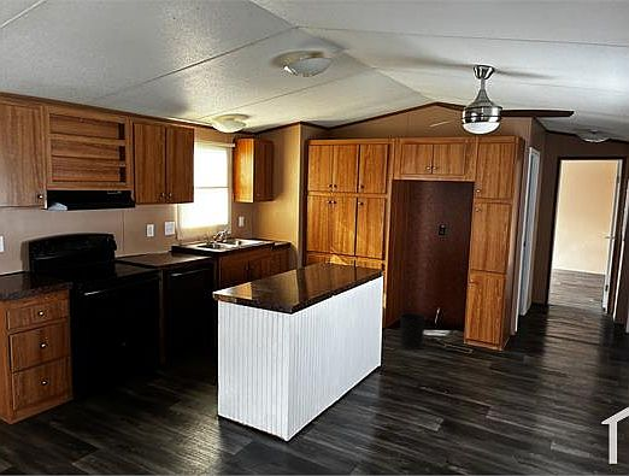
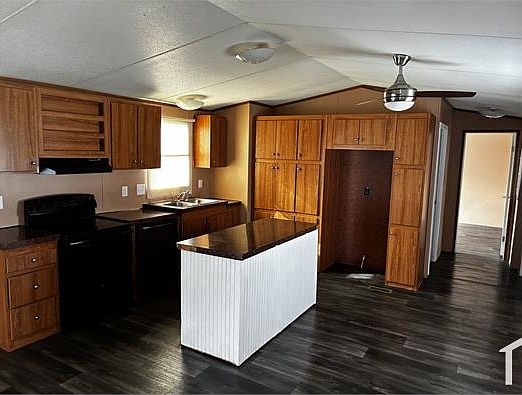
- wastebasket (412, 330)
